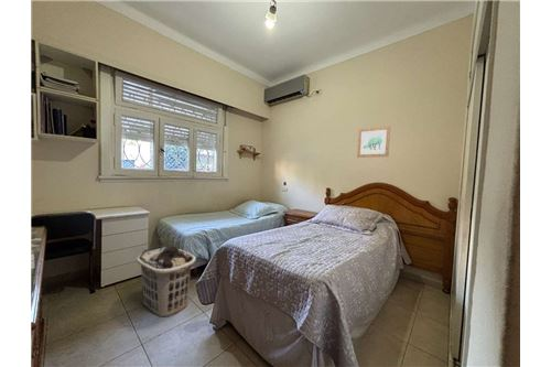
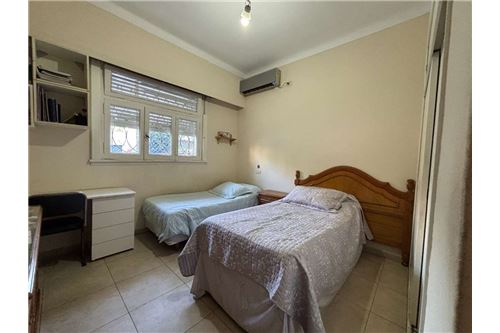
- clothes hamper (166, 276)
- wall art (372, 142)
